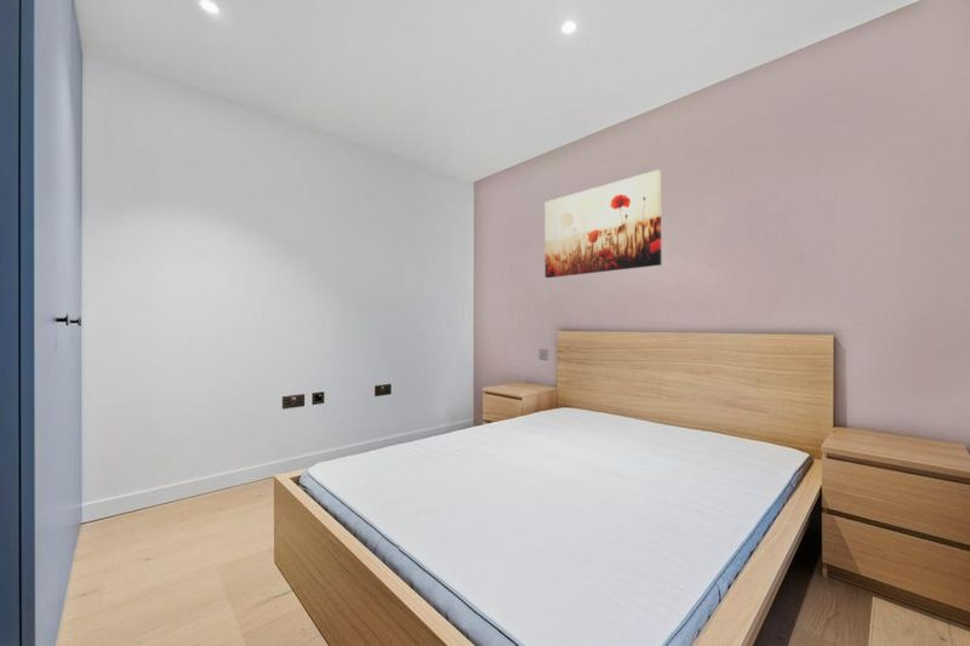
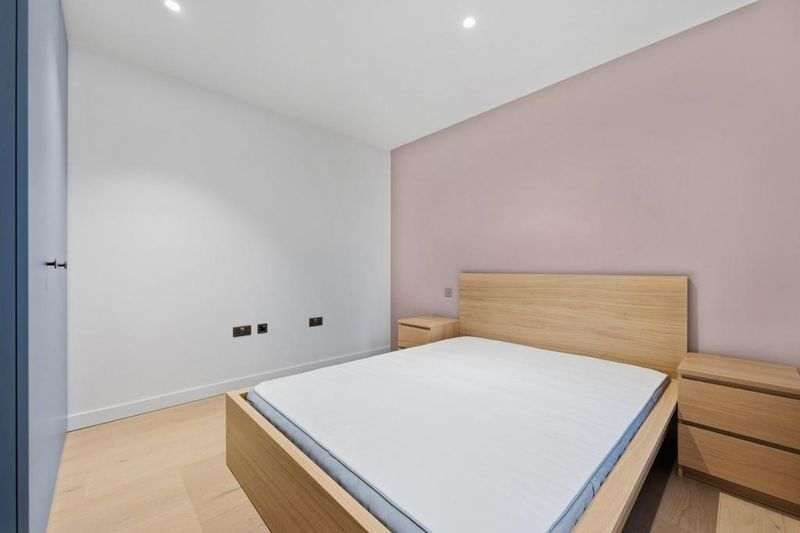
- wall art (595, 229)
